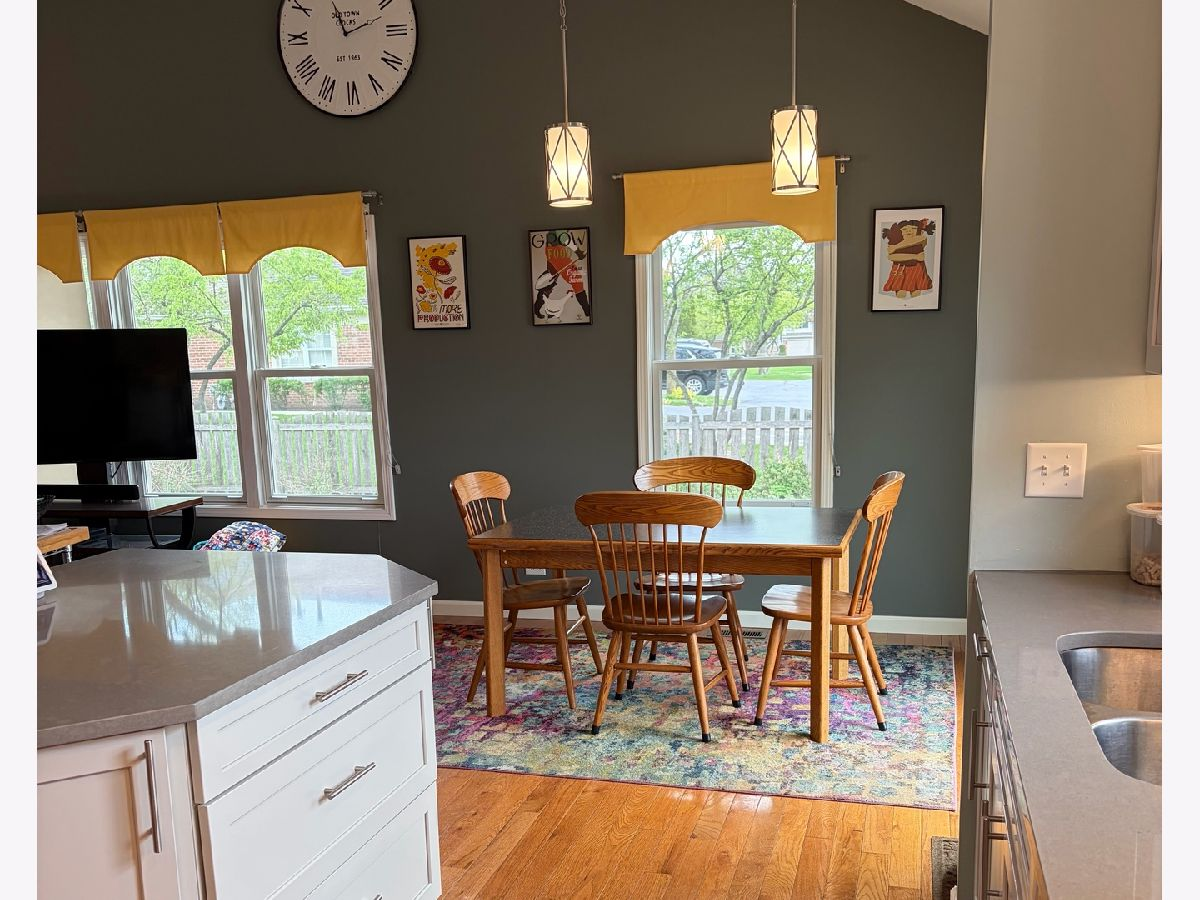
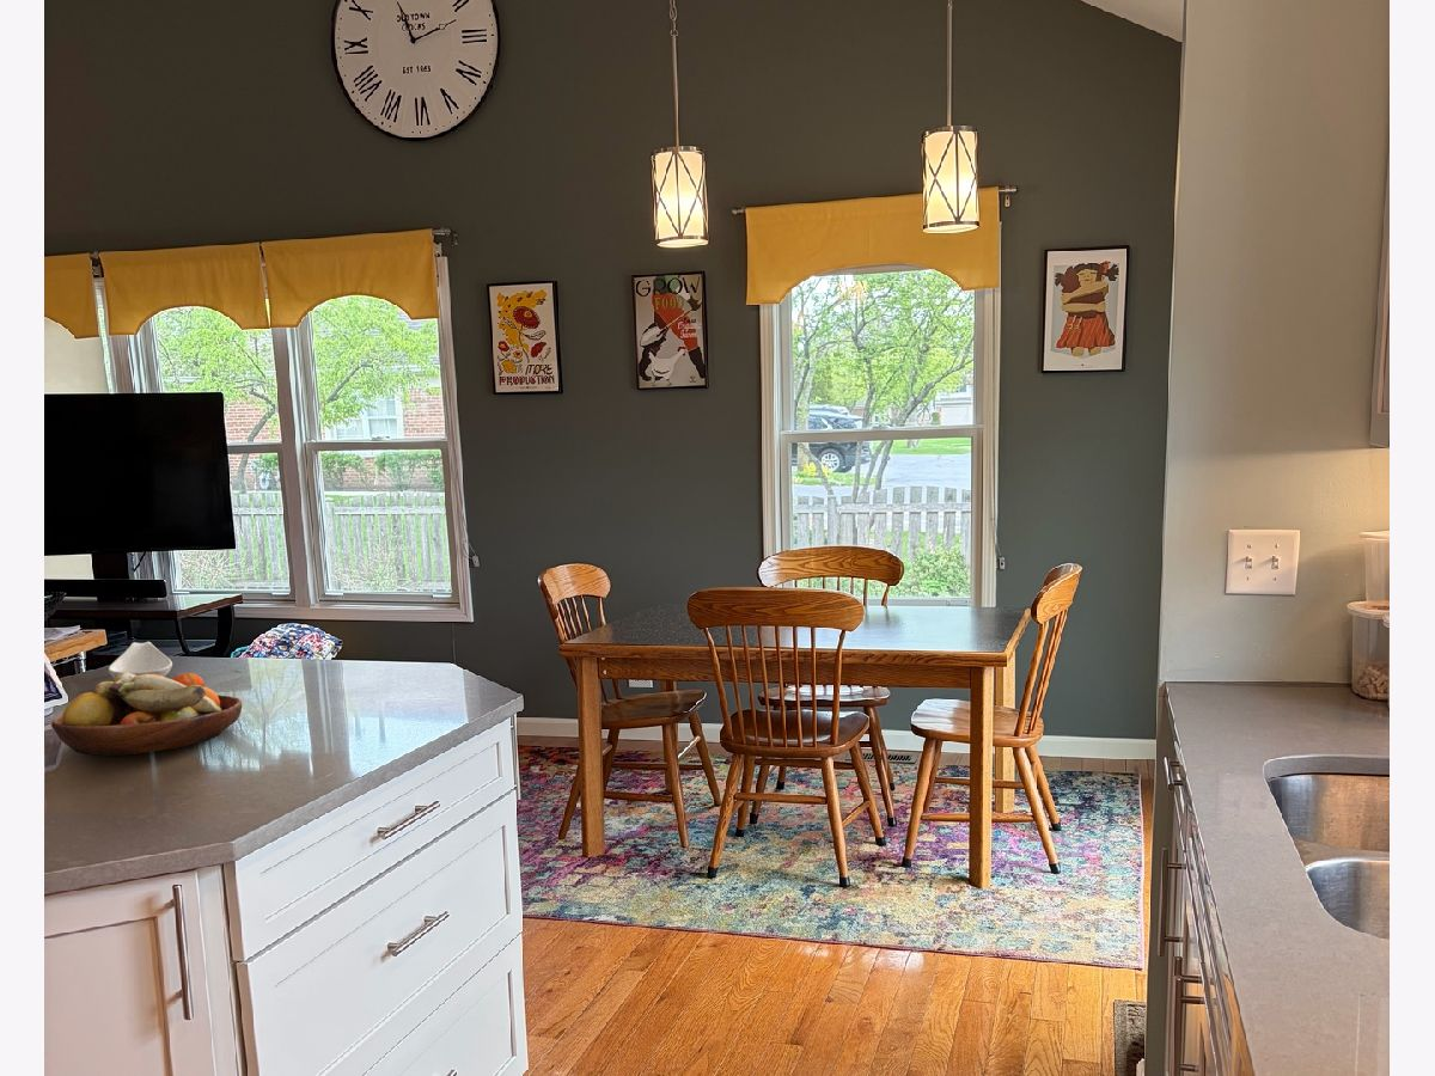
+ spoon rest (140, 661)
+ fruit bowl (151, 703)
